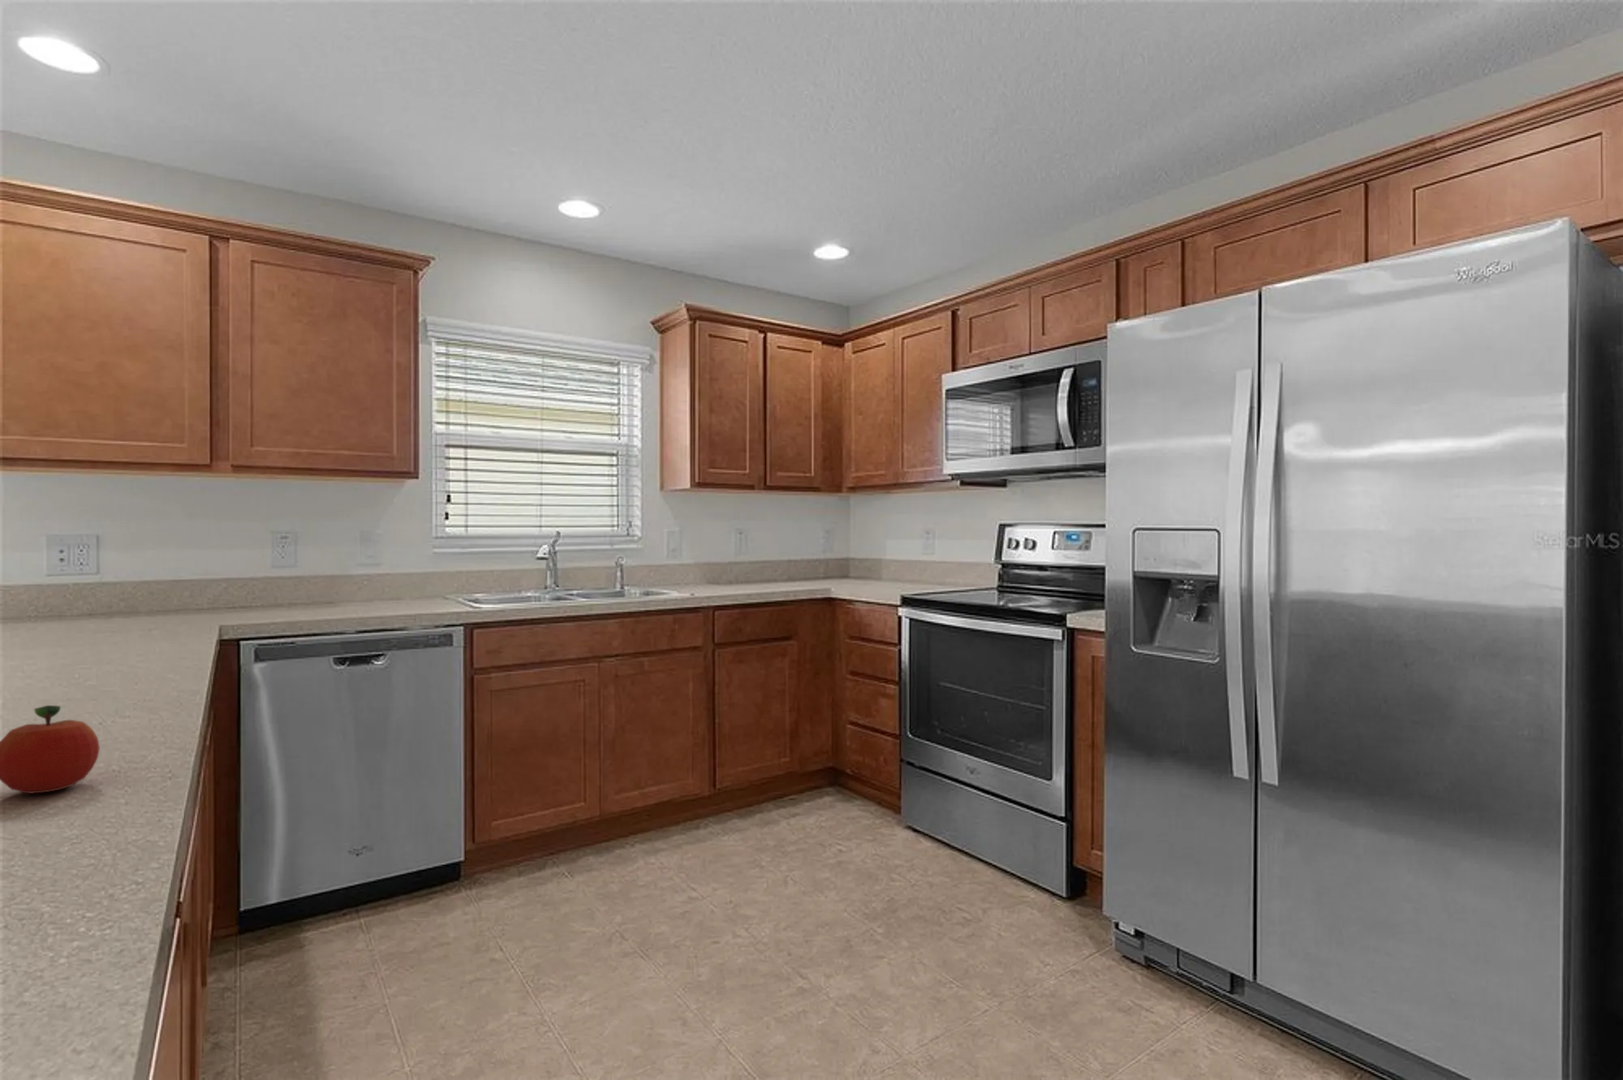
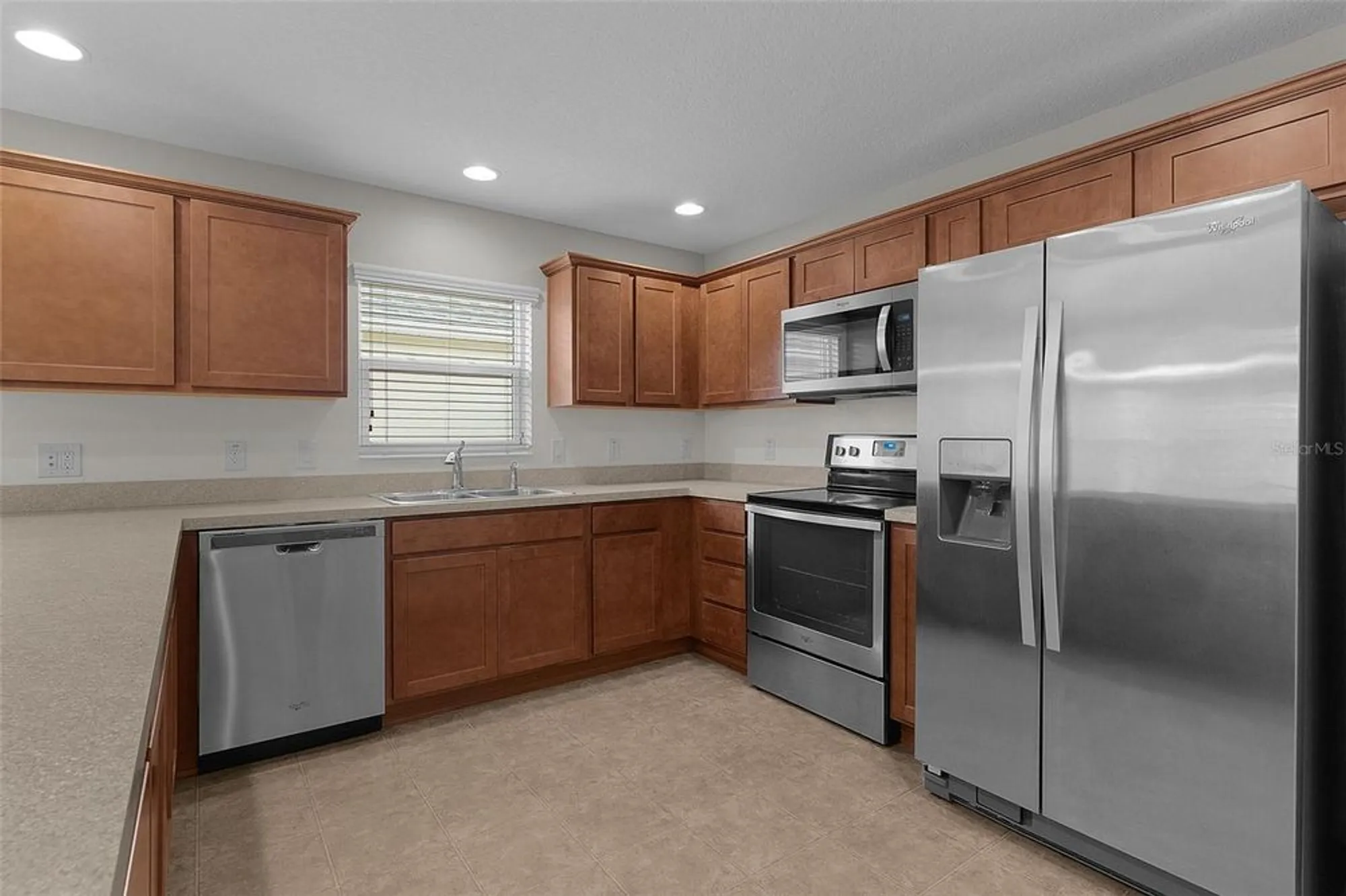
- fruit (48, 747)
